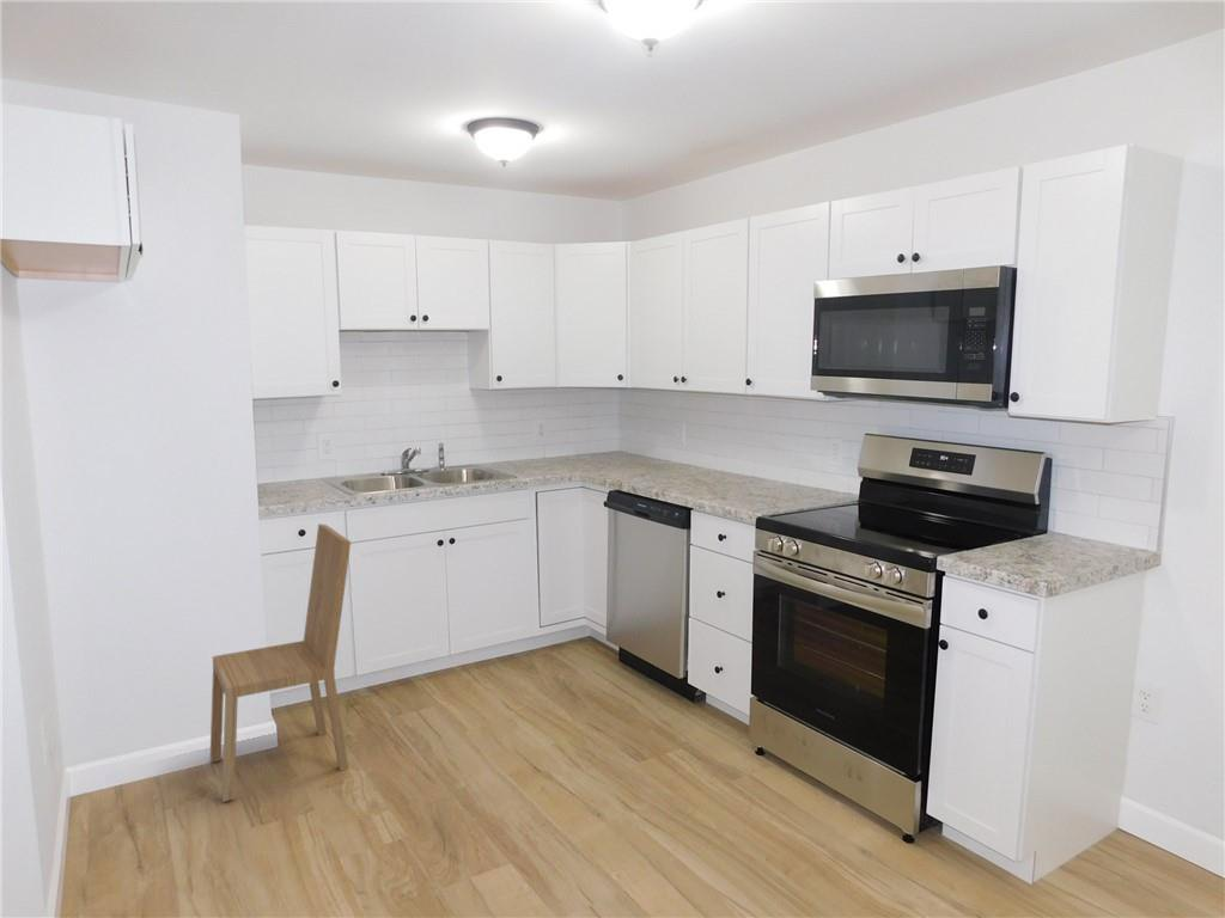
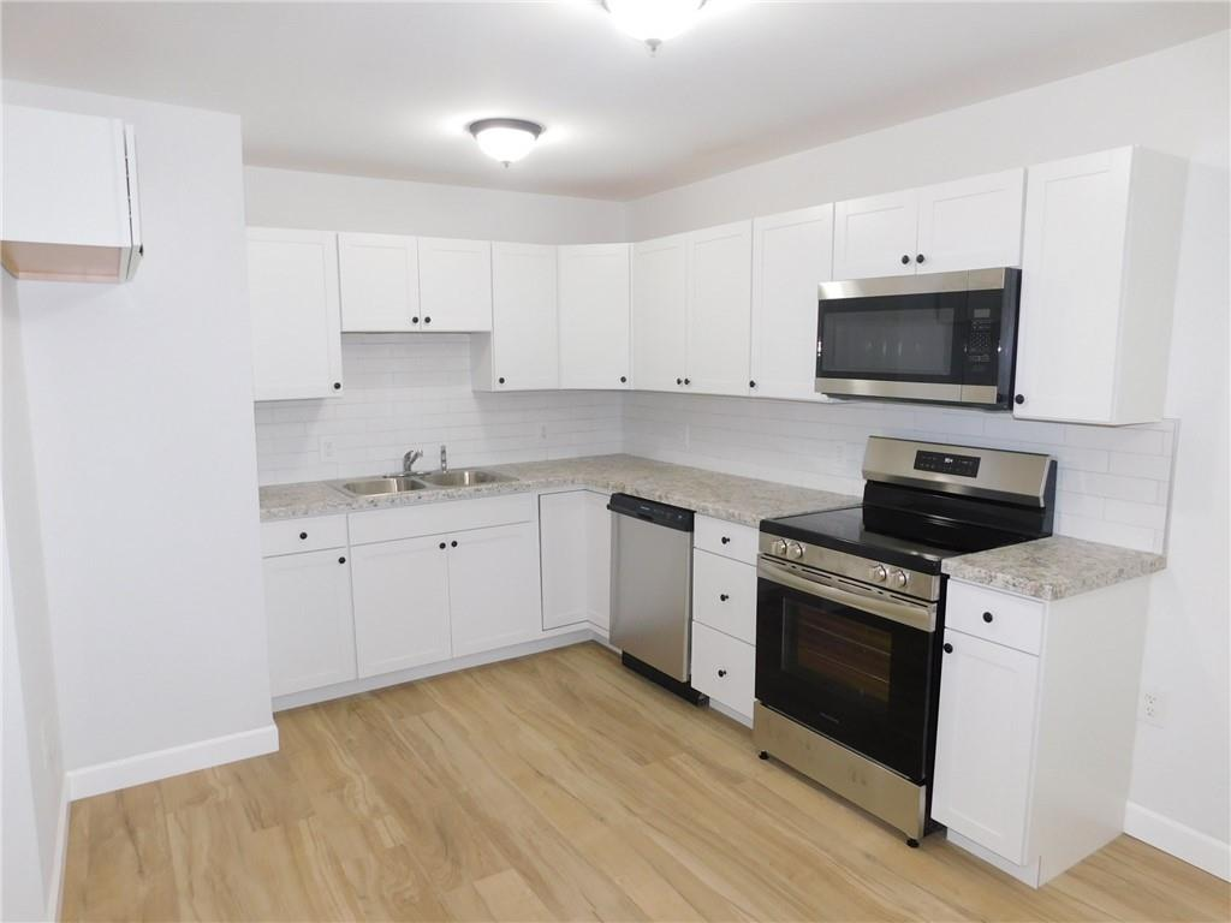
- dining chair (278, 651)
